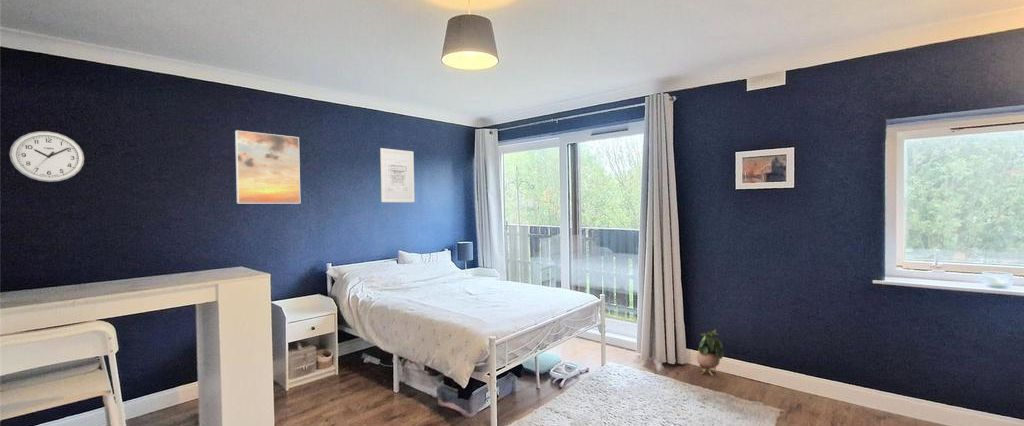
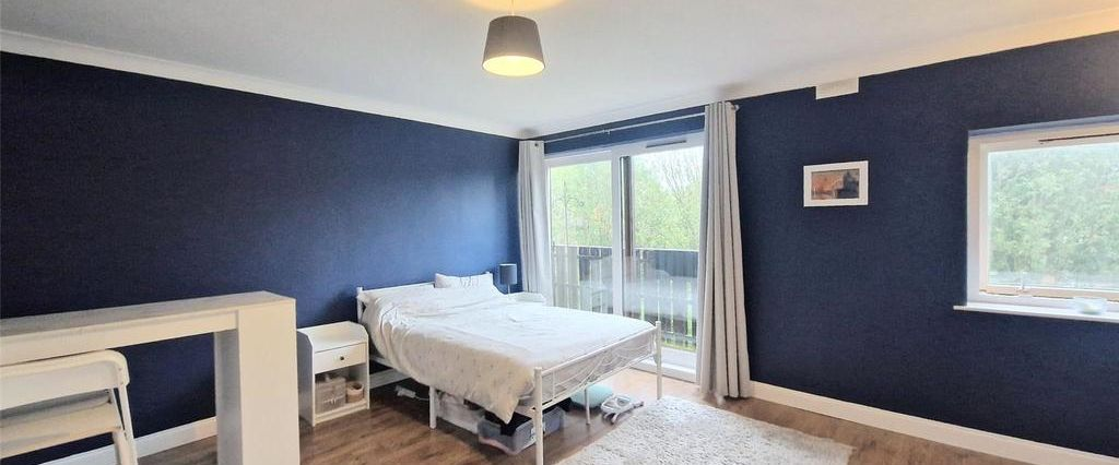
- potted plant (710, 351)
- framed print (269, 168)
- wall clock (48, 156)
- wall art (397, 176)
